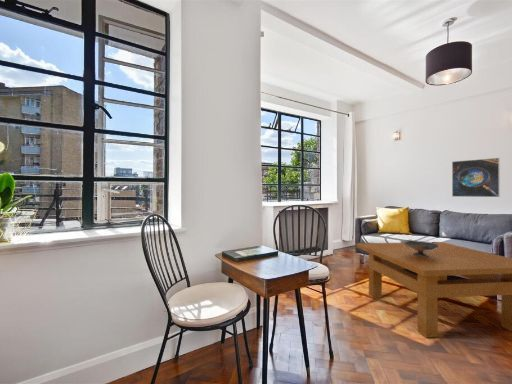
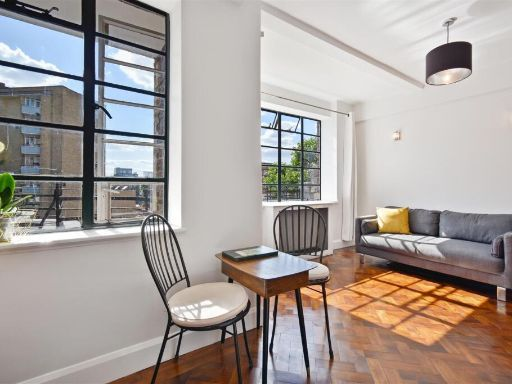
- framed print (474, 178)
- decorative bowl (420, 248)
- table (434, 281)
